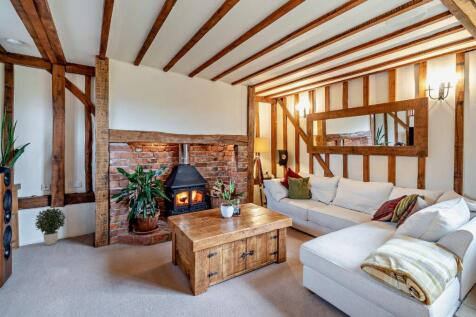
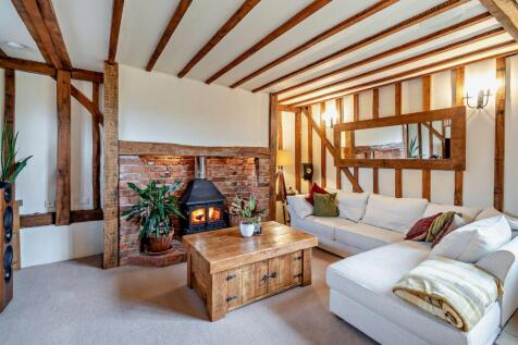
- potted plant (51, 226)
